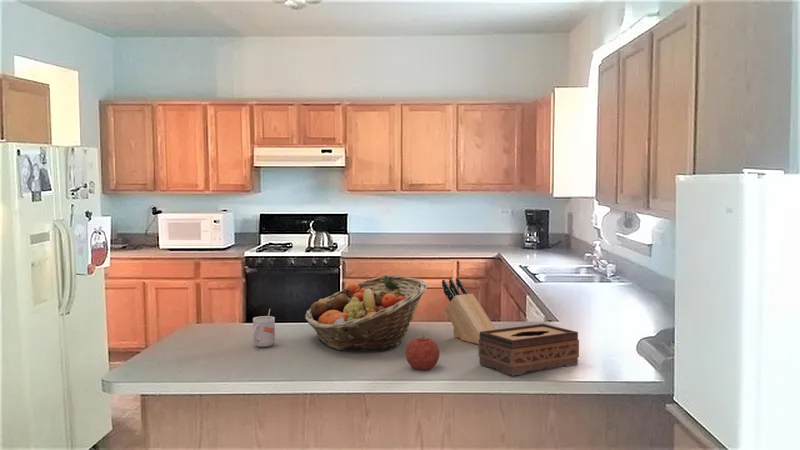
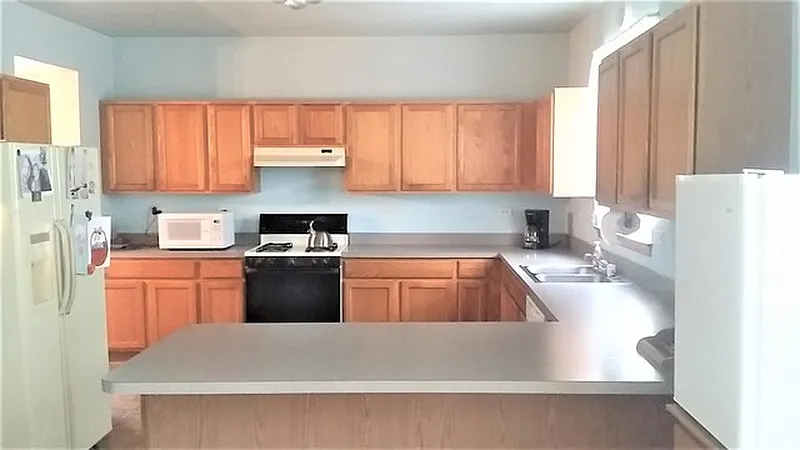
- fruit basket (366, 310)
- mug (262, 328)
- fruit (423, 350)
- knife block (469, 309)
- tissue box (528, 348)
